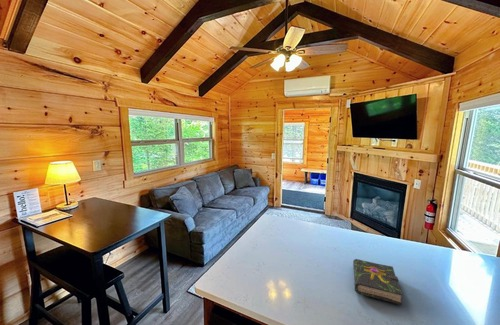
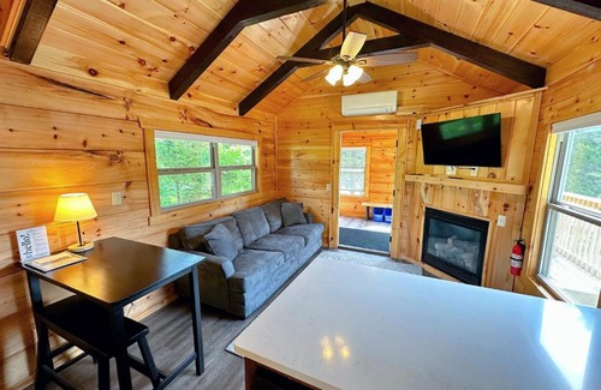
- book (375, 278)
